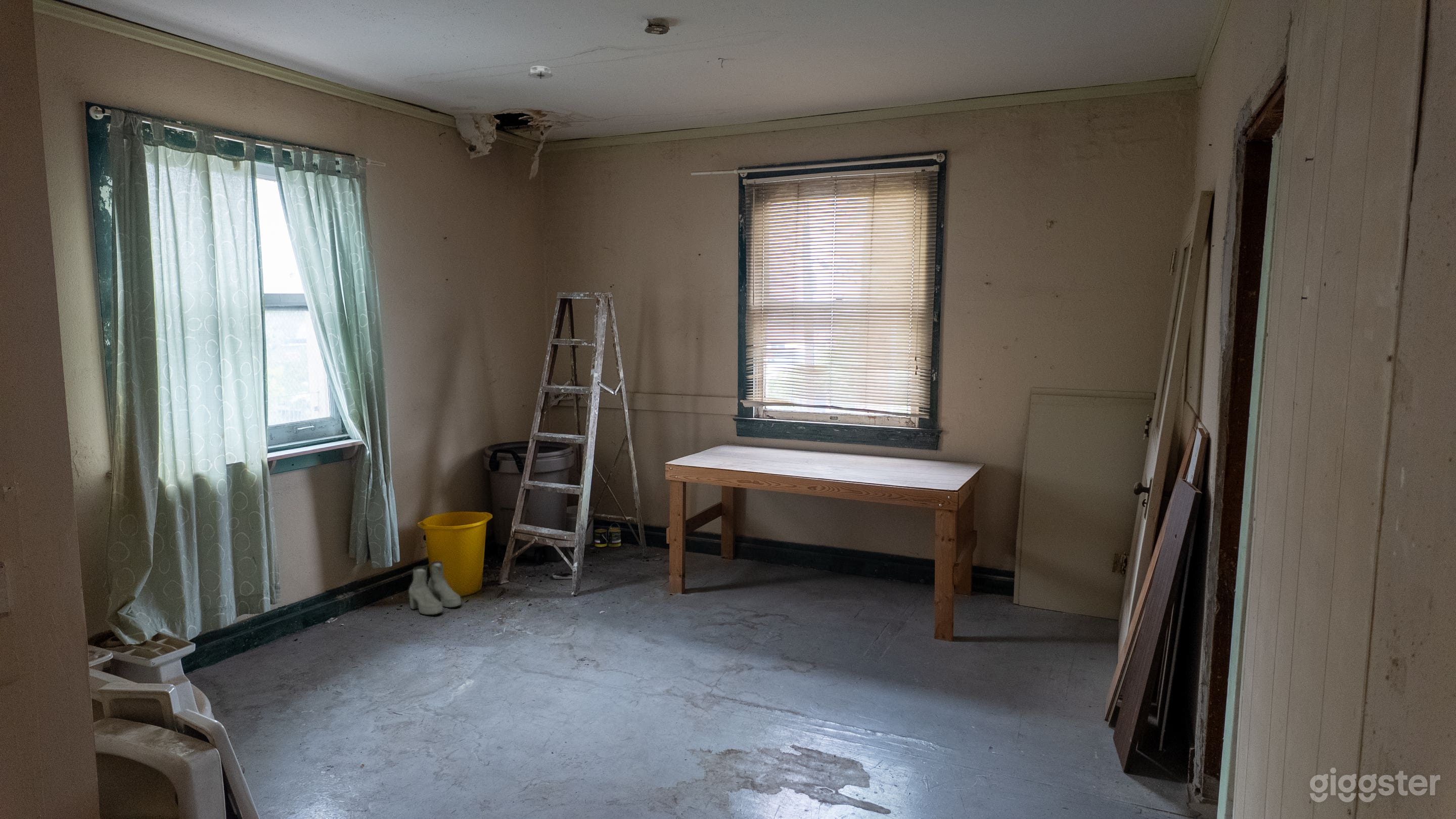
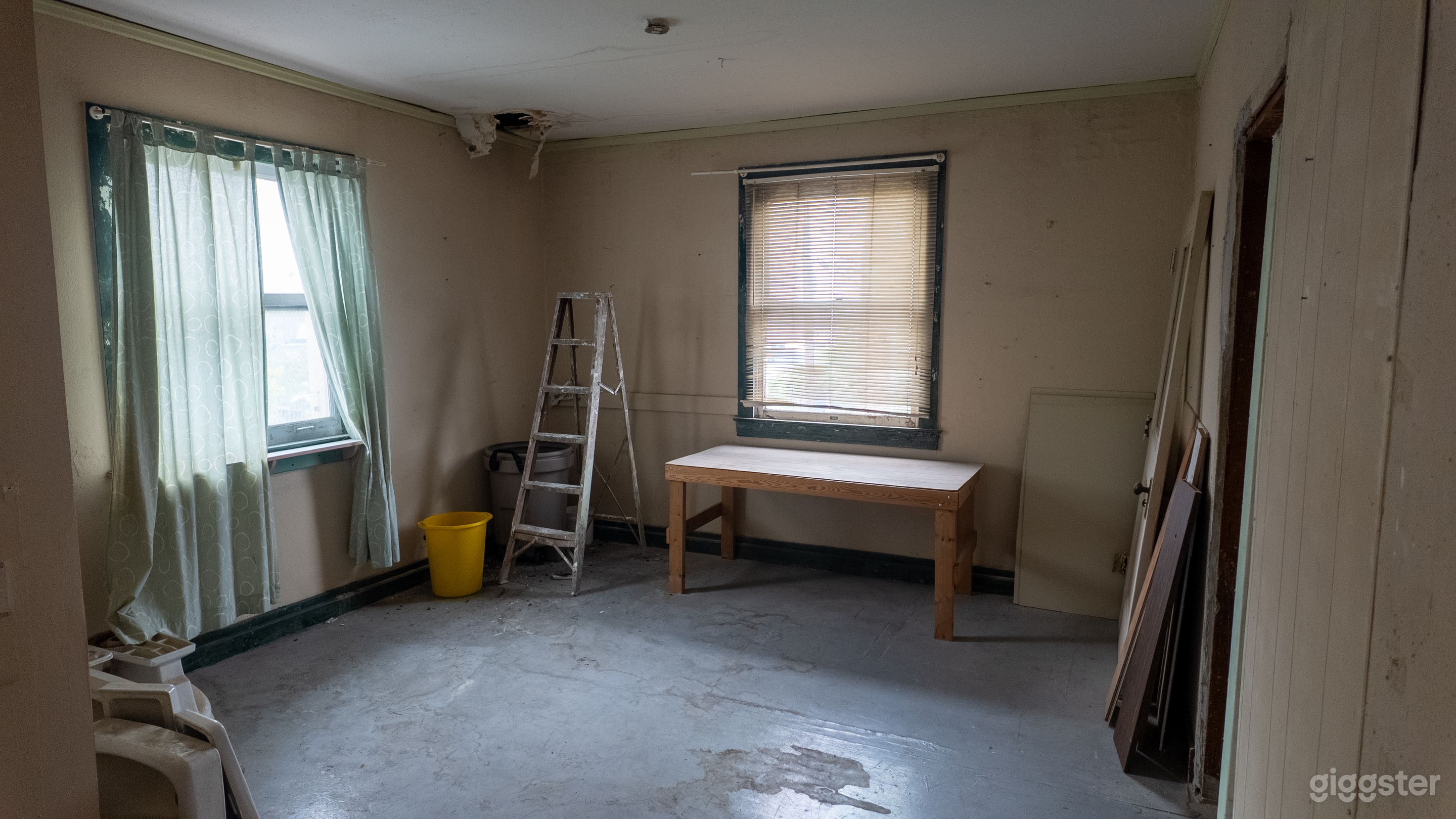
- paint can (611, 532)
- boots (434, 586)
- smoke detector (539, 72)
